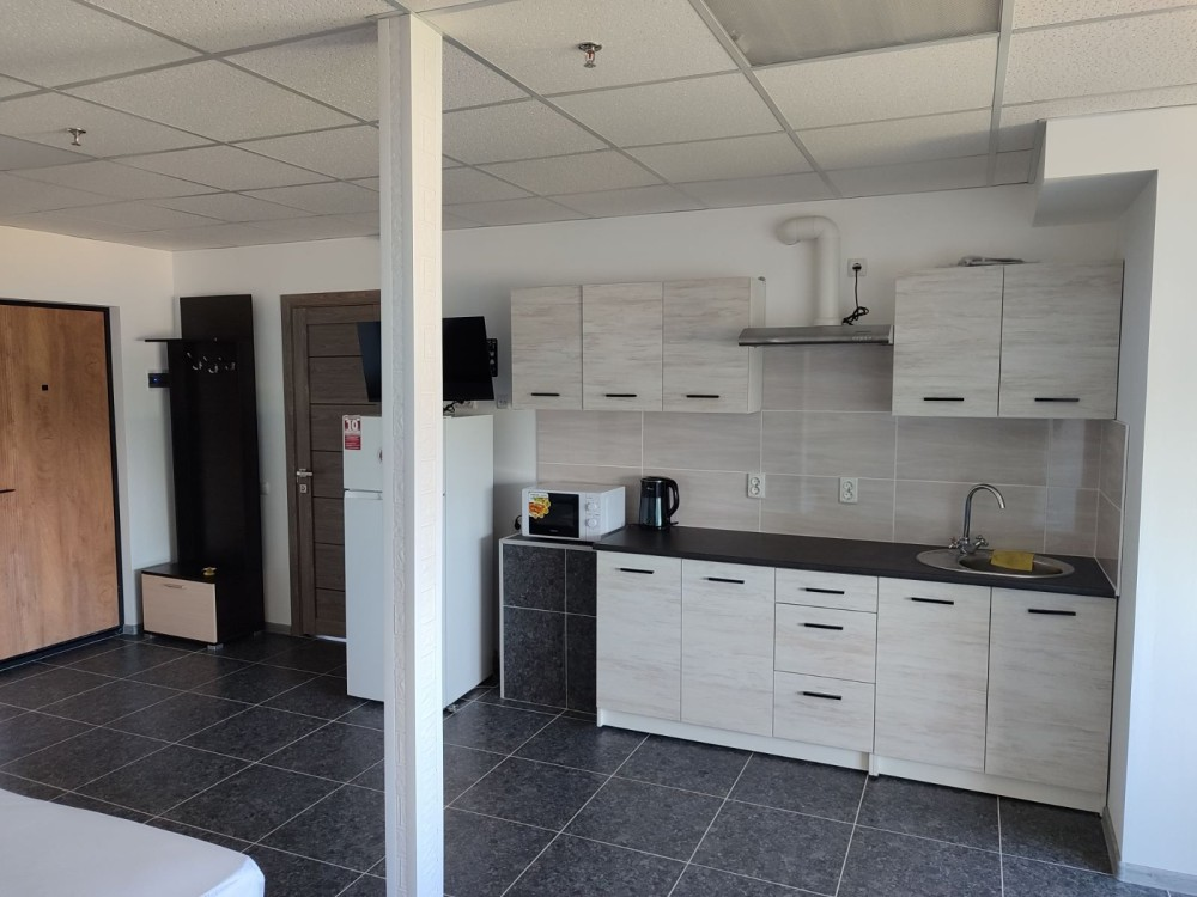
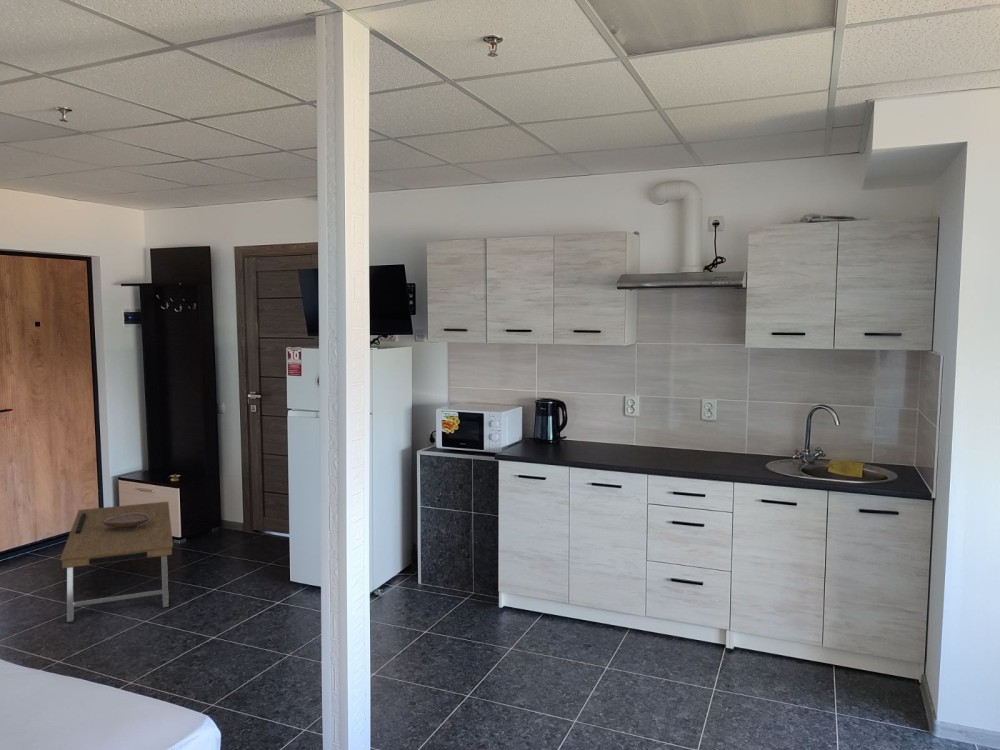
+ coffee table (122, 550)
+ decorative bowl (126, 519)
